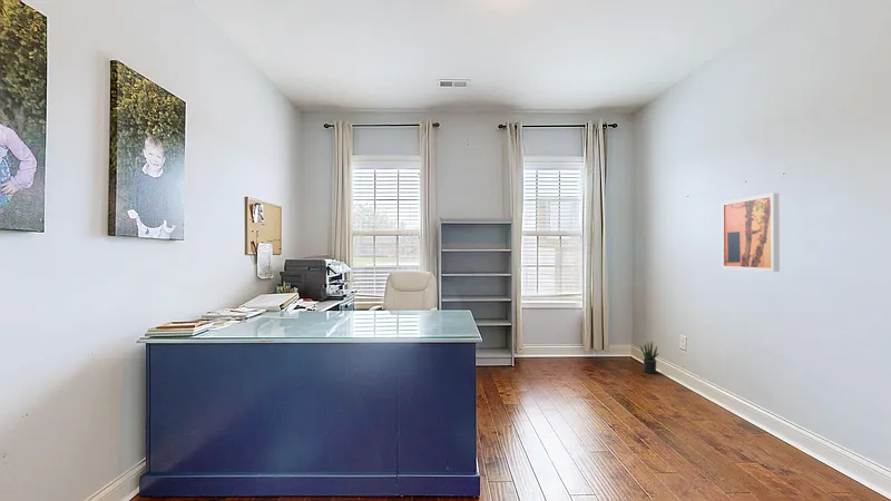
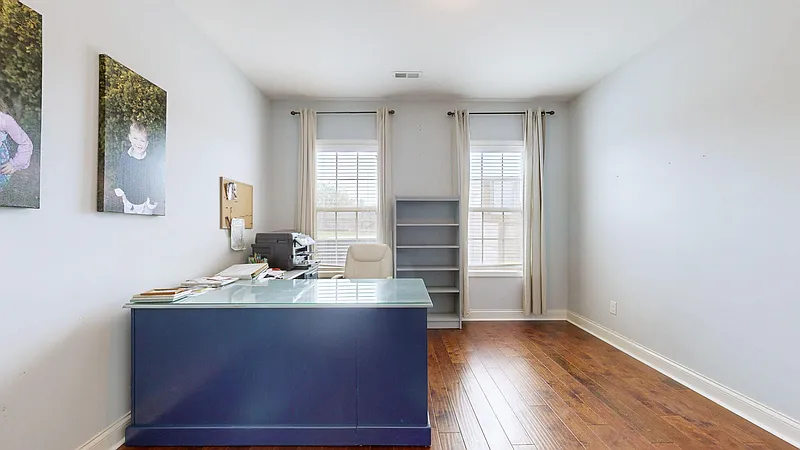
- wall art (747, 234)
- potted plant (648, 356)
